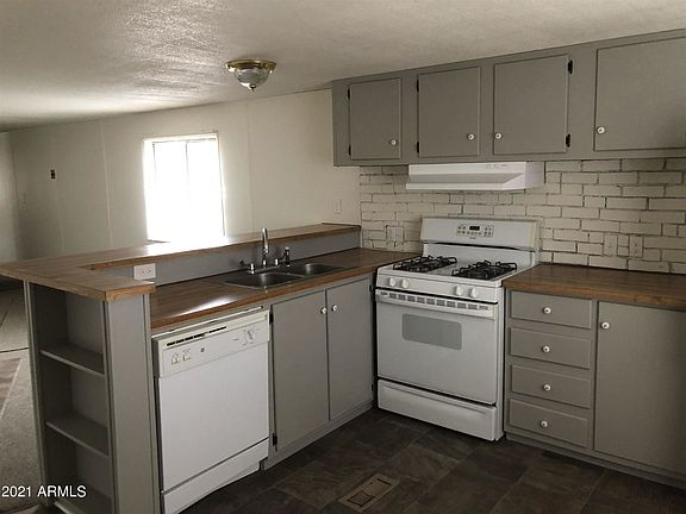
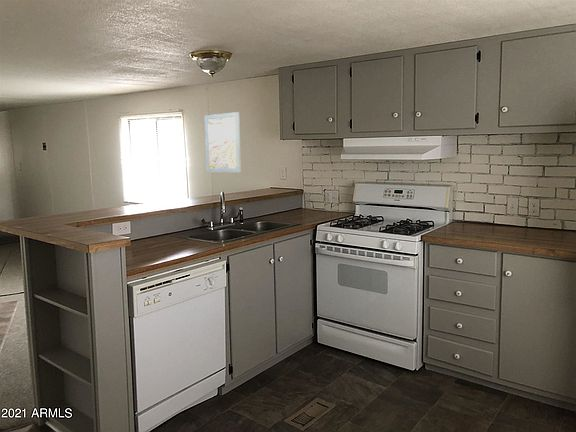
+ wall art (222, 143)
